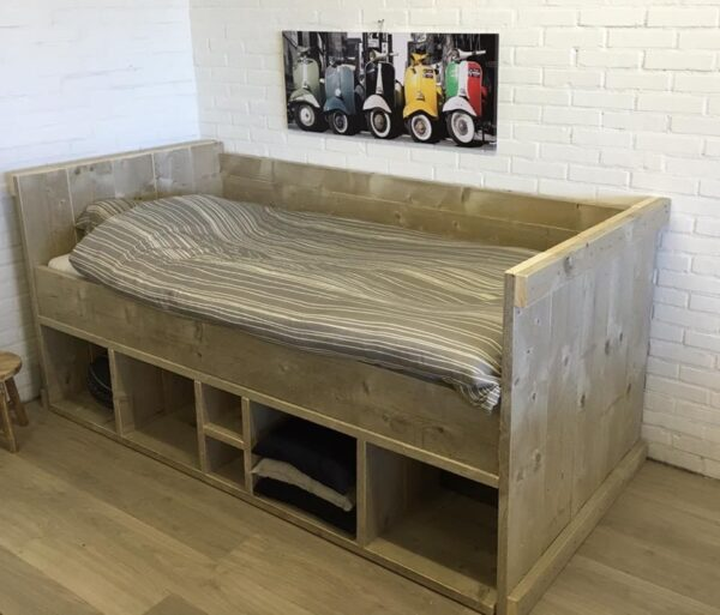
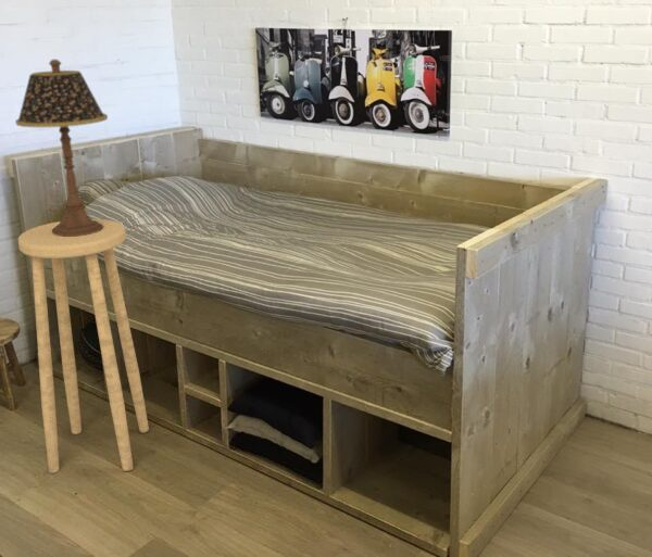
+ table lamp (65, 147)
+ stool (100, 345)
